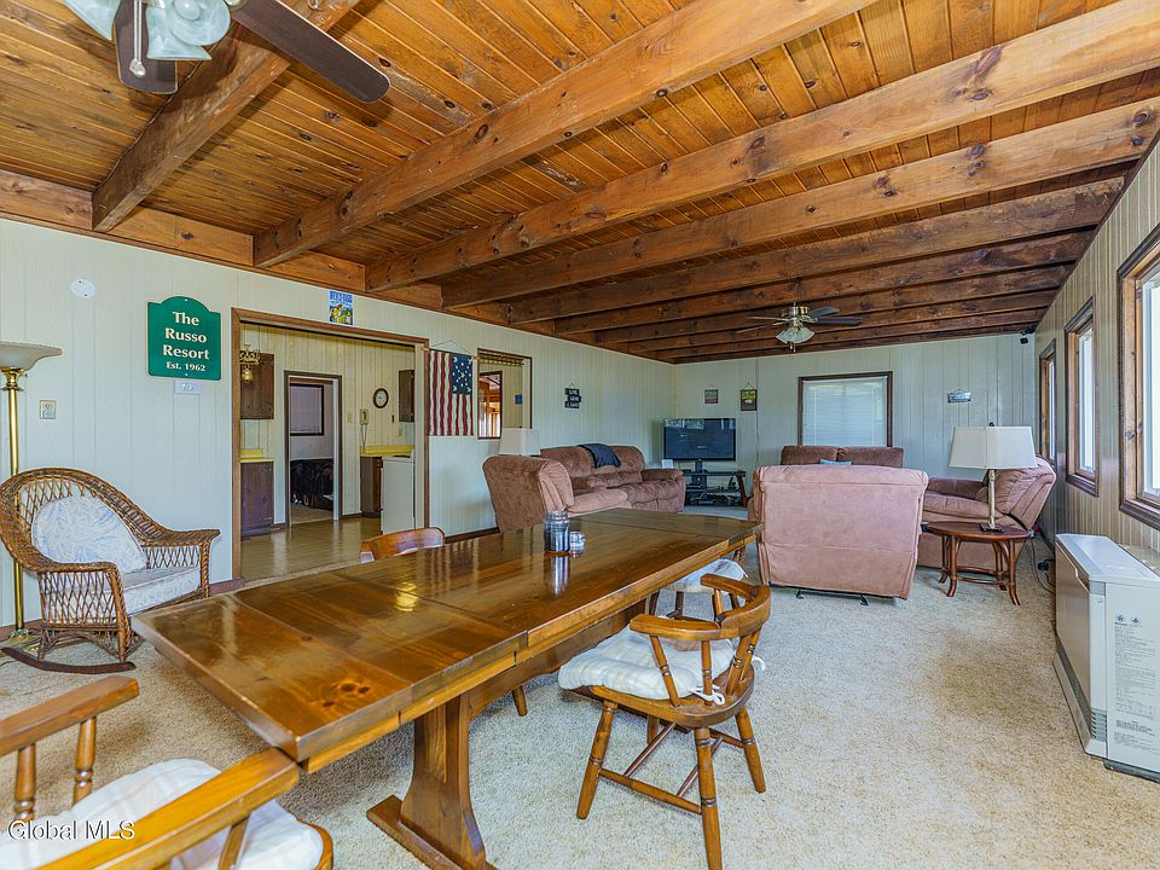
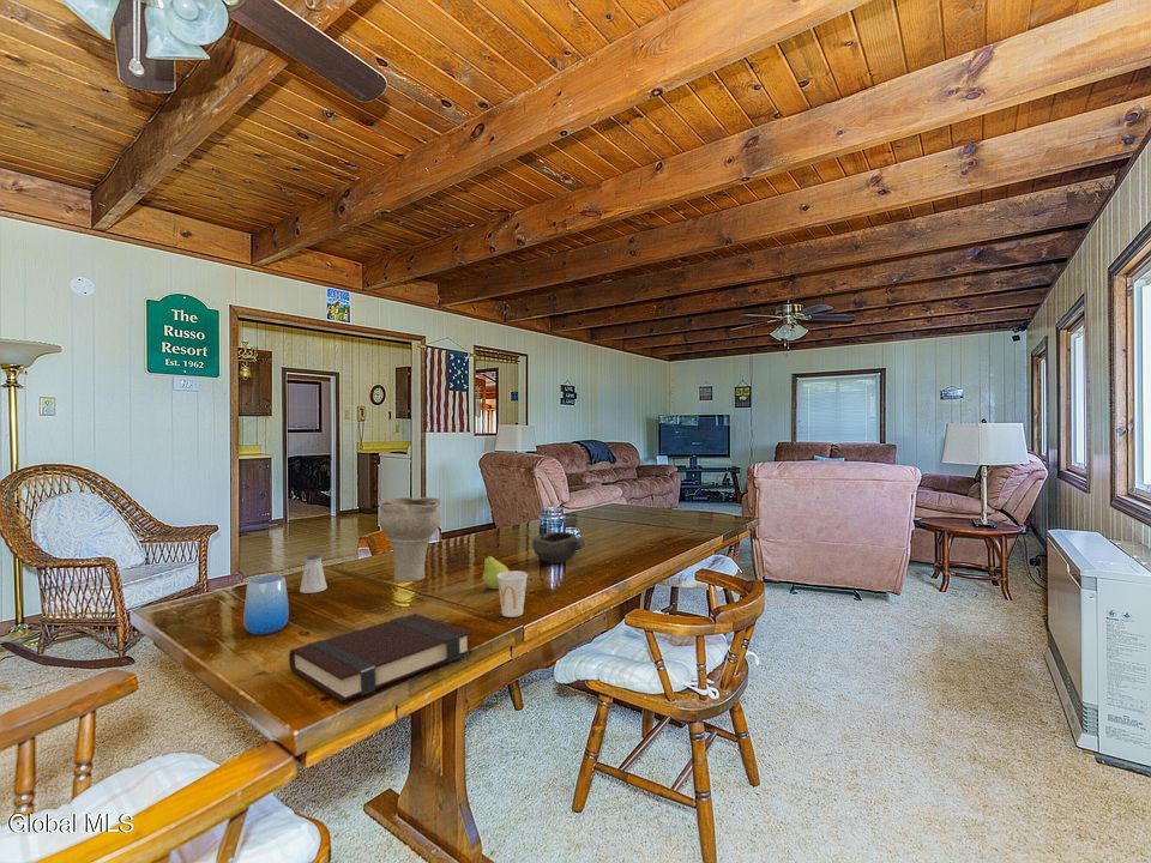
+ fruit (495, 569)
+ cup (266, 604)
+ saltshaker (313, 572)
+ cup (512, 593)
+ bowl (558, 549)
+ book (382, 650)
+ vase (412, 544)
